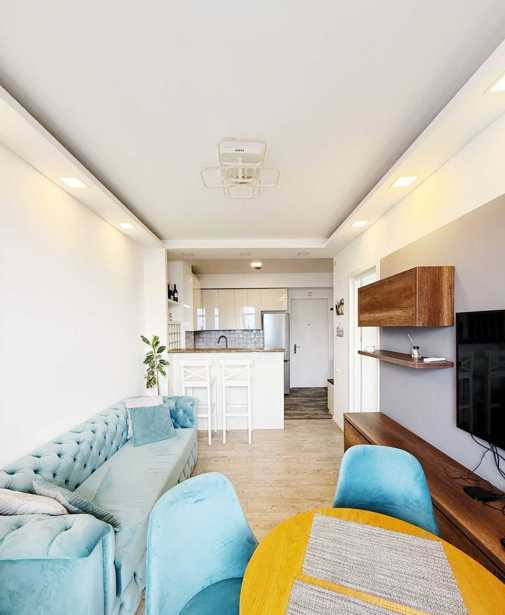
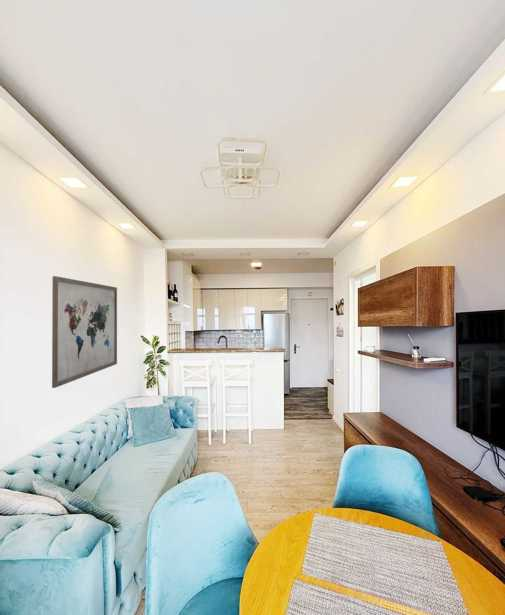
+ wall art (90, 328)
